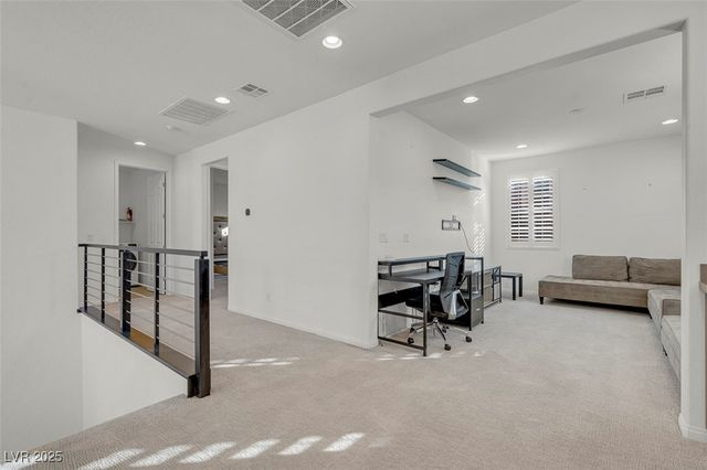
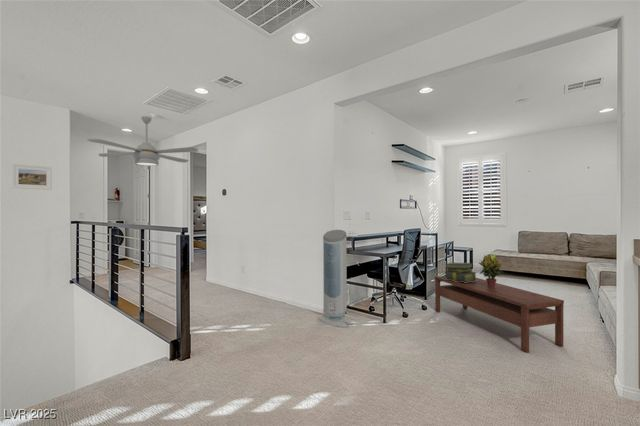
+ ceiling fan (146, 140)
+ stack of books (459, 271)
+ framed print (32, 177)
+ air purifier (334, 275)
+ potted plant (491, 270)
+ coffee table (489, 306)
